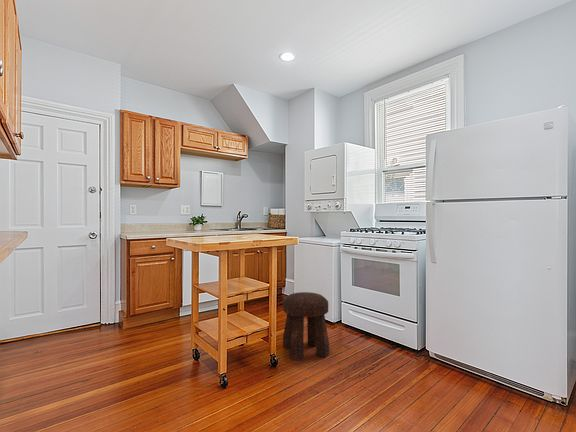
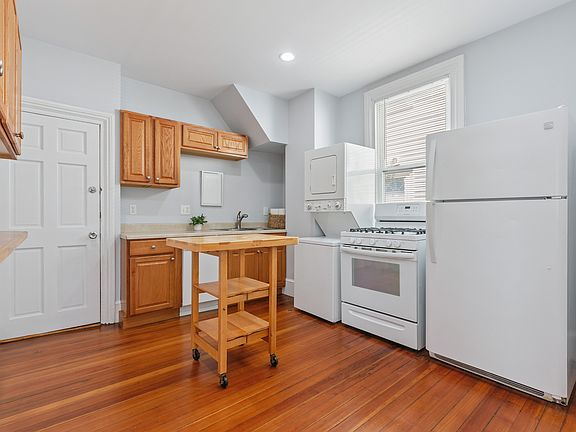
- stool (307, 322)
